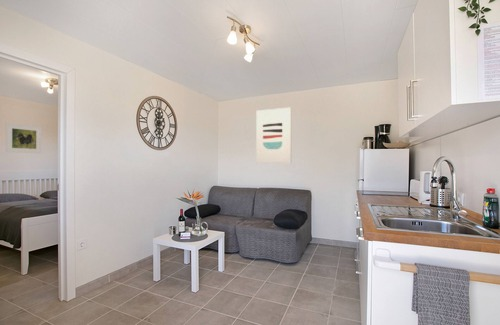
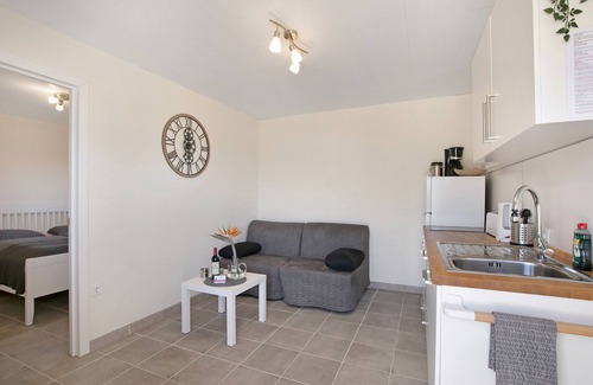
- wall art (273, 136)
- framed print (24, 139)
